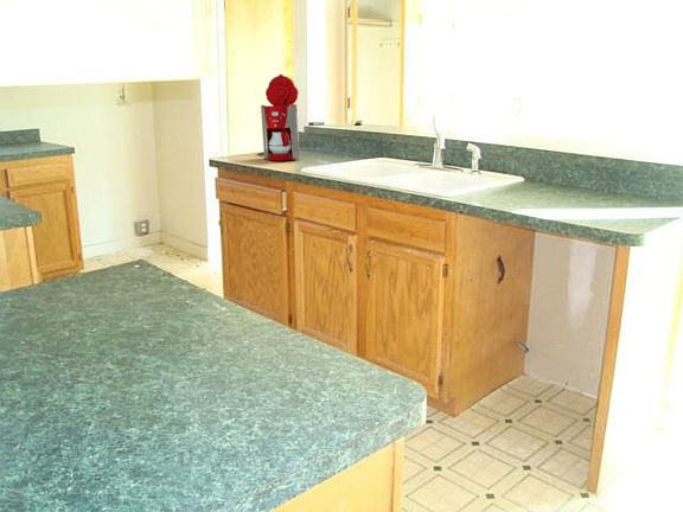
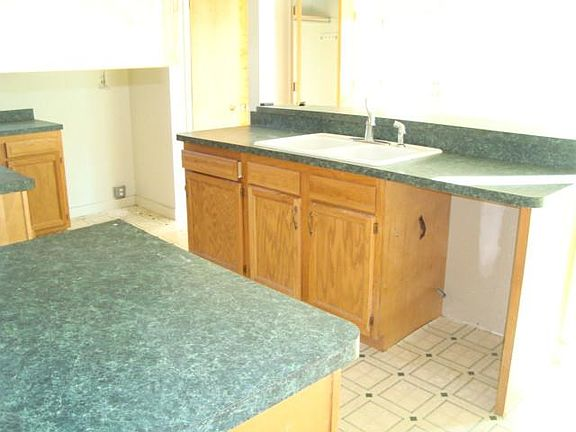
- coffee maker (277, 115)
